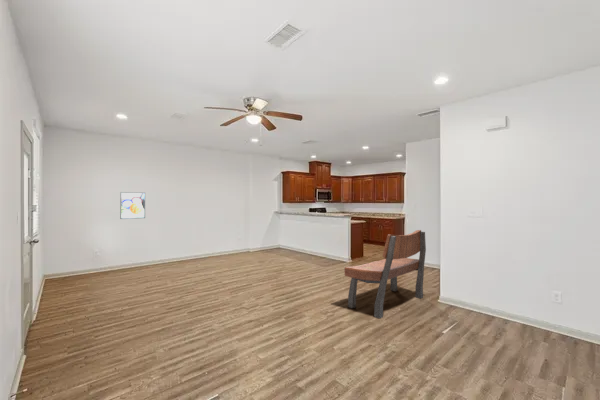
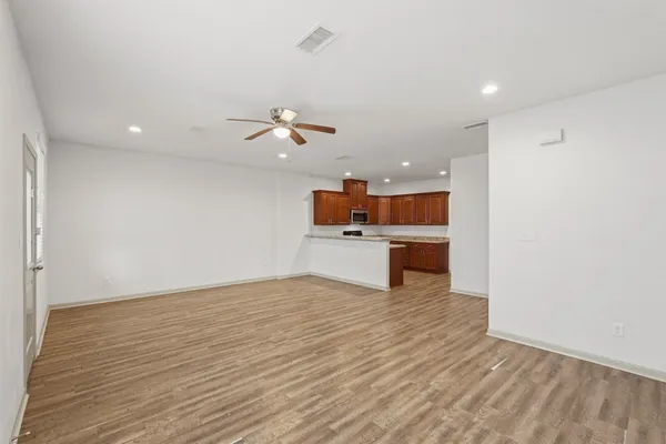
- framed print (133, 205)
- bench (389, 266)
